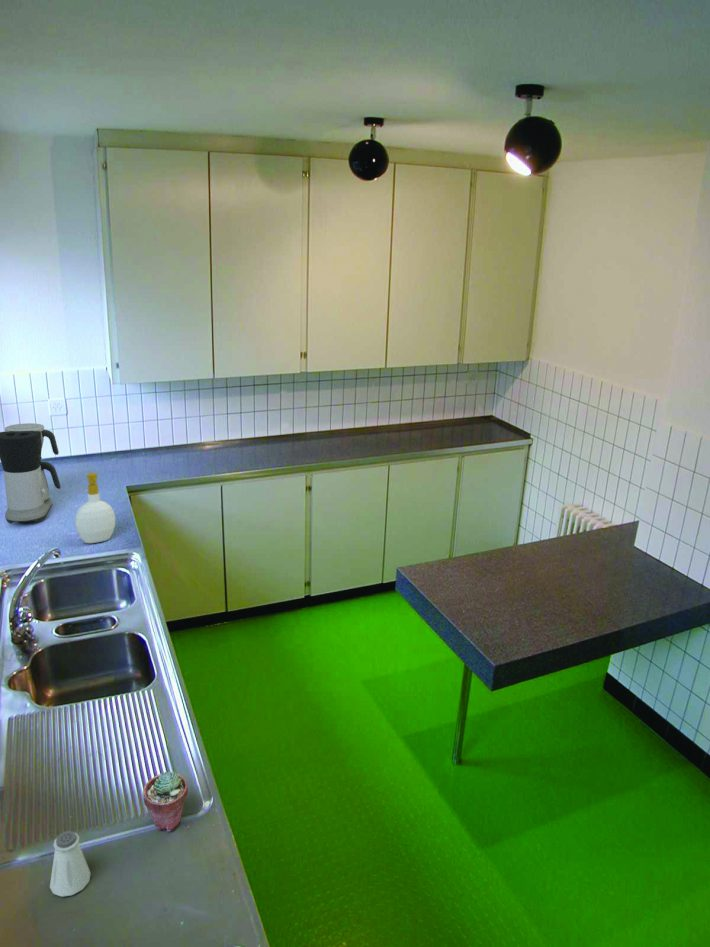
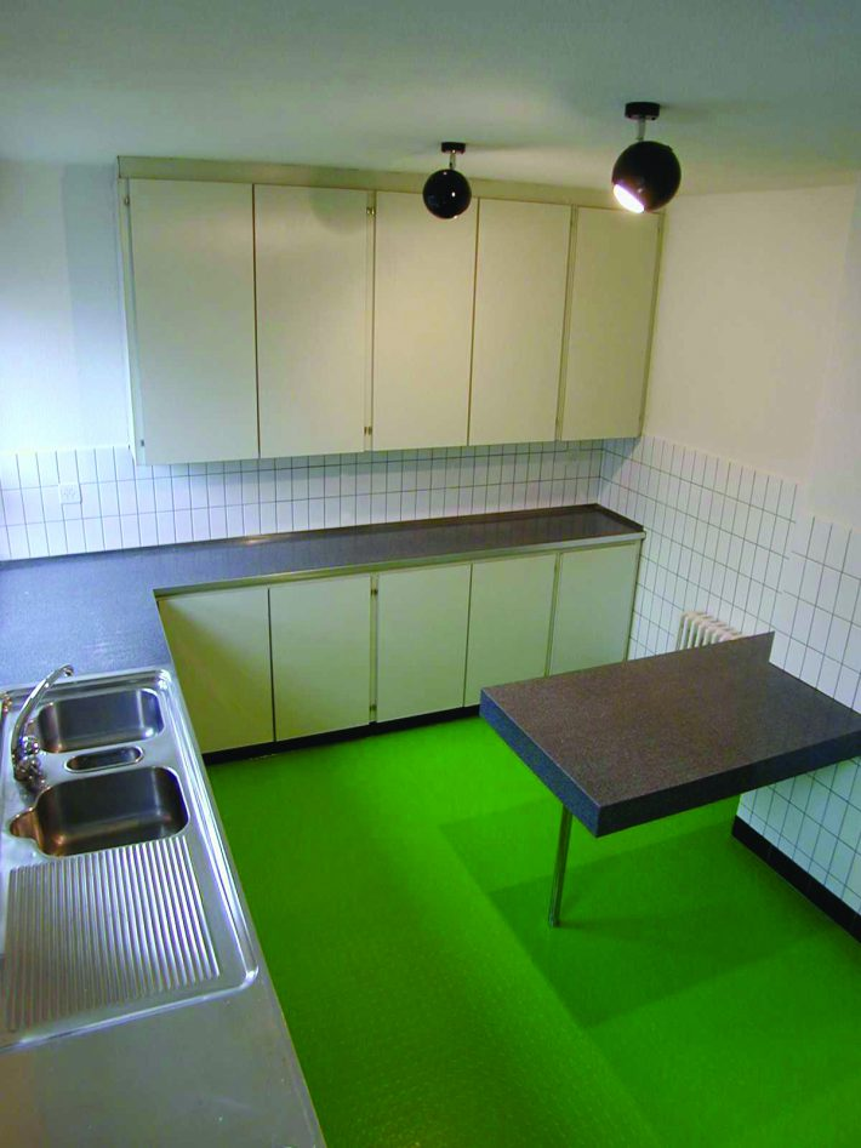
- potted succulent (166, 797)
- coffee maker (31, 471)
- saltshaker (68, 859)
- soap bottle (94, 508)
